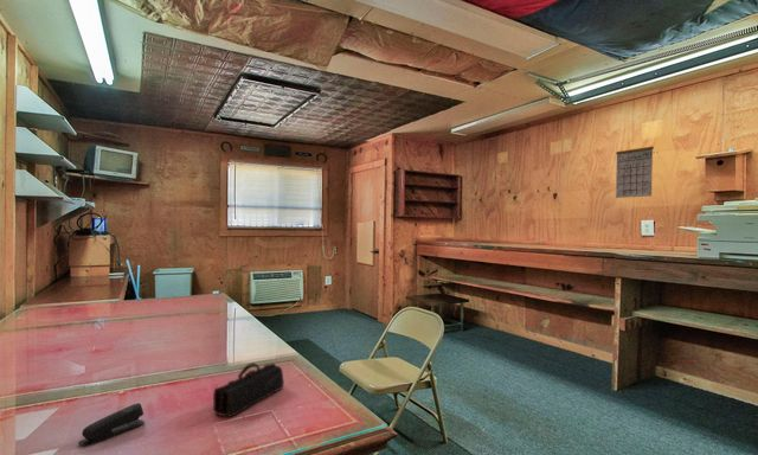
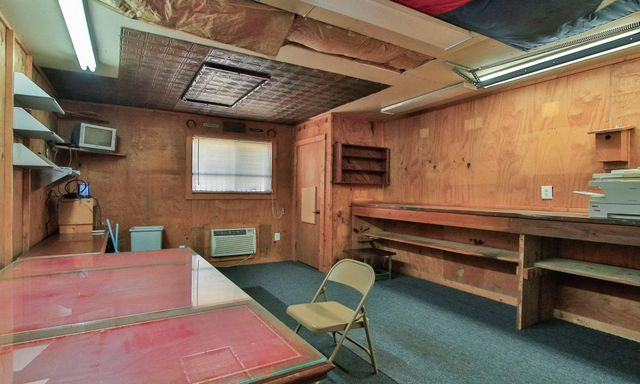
- calendar (634, 167)
- stapler (113, 422)
- pencil case (250, 380)
